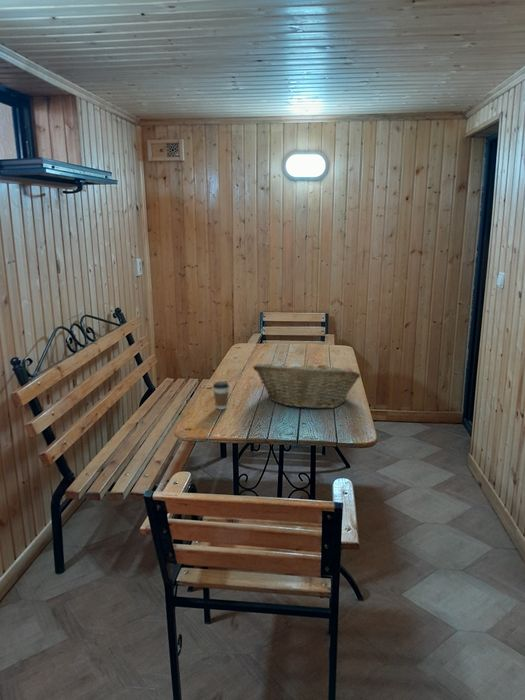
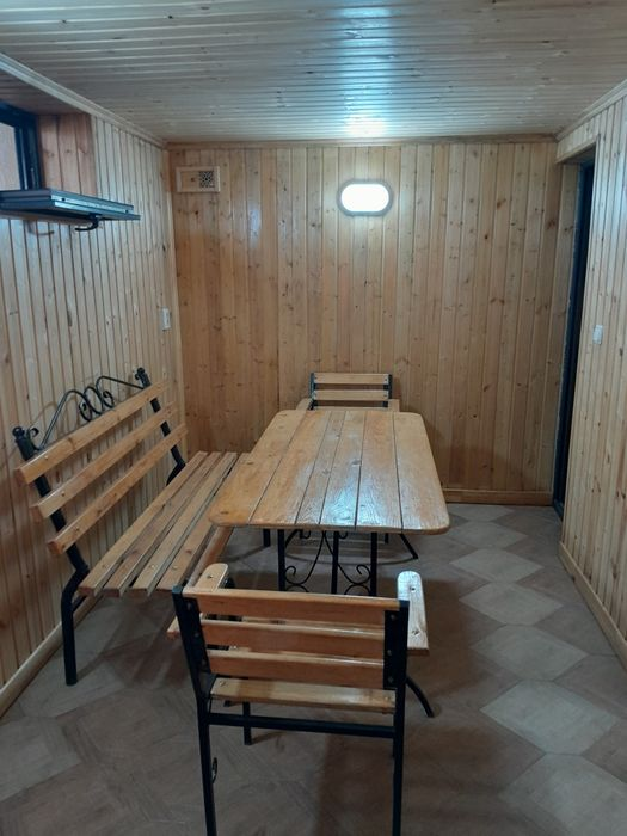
- fruit basket (305, 379)
- coffee cup (221, 395)
